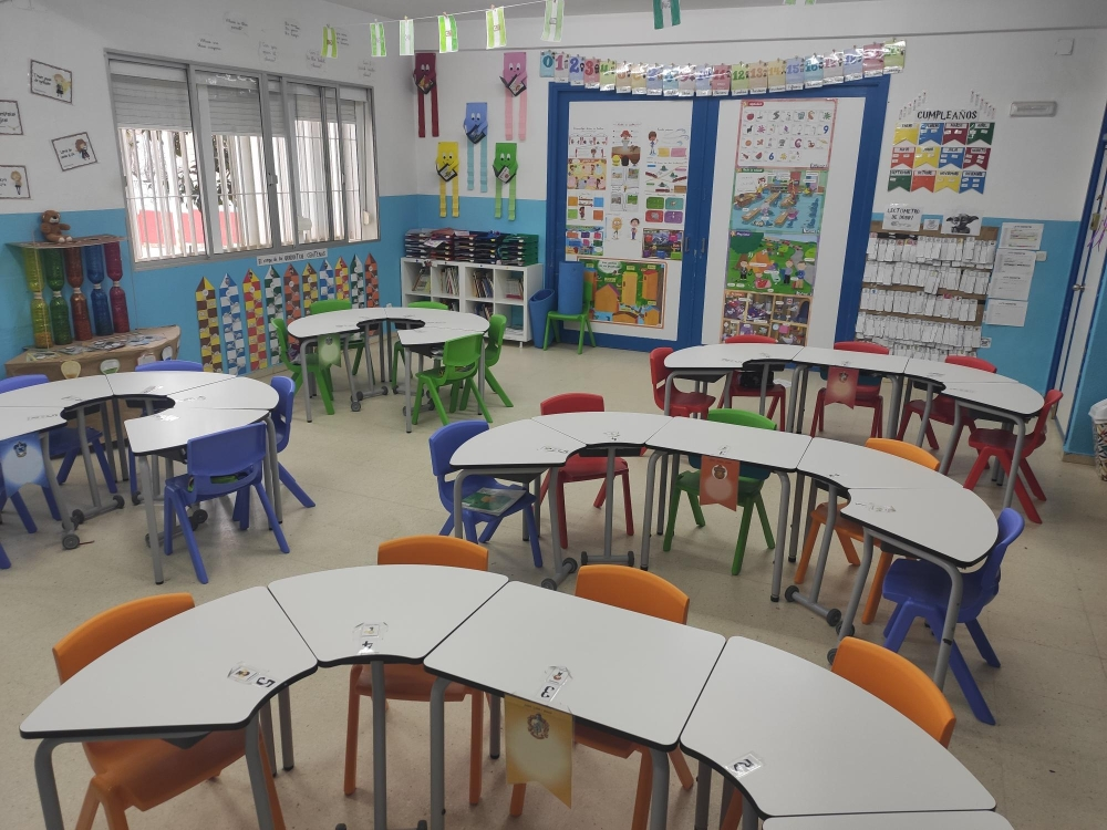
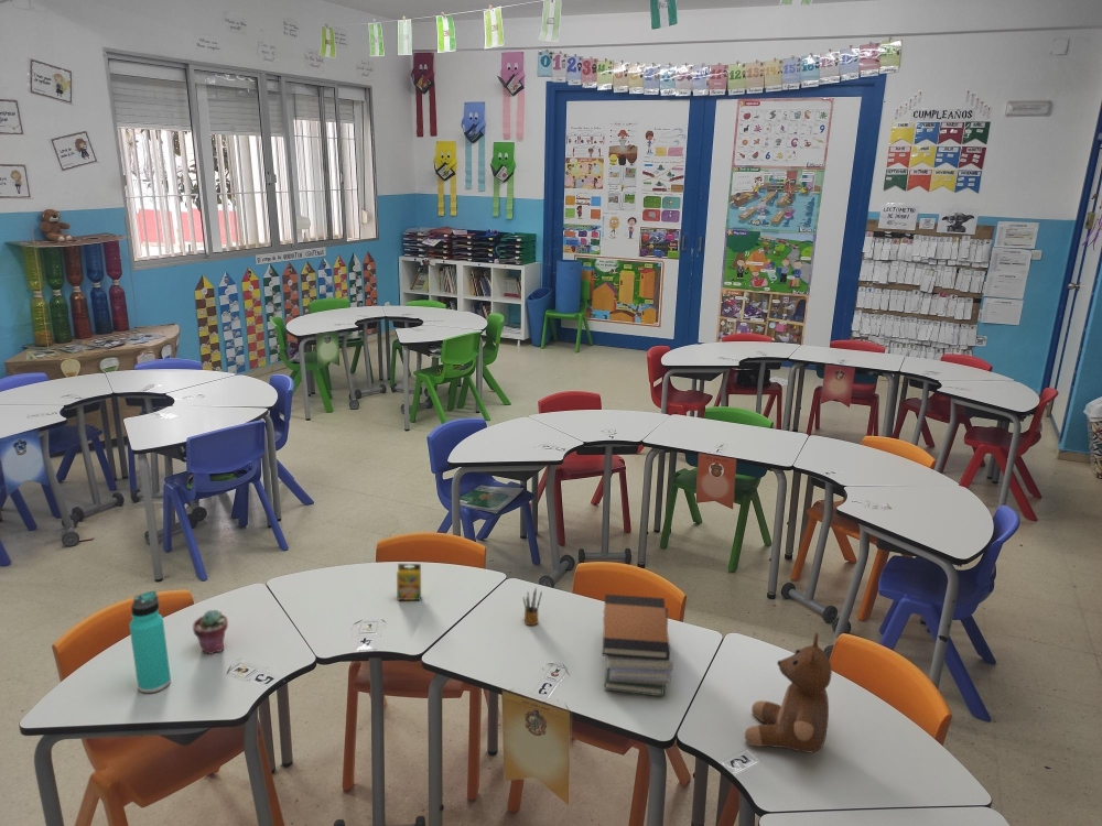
+ book stack (635, 643)
+ pencil box (531, 607)
+ crayon box (409, 582)
+ teddy bear (791, 688)
+ potted succulent (210, 629)
+ thermos bottle (149, 640)
